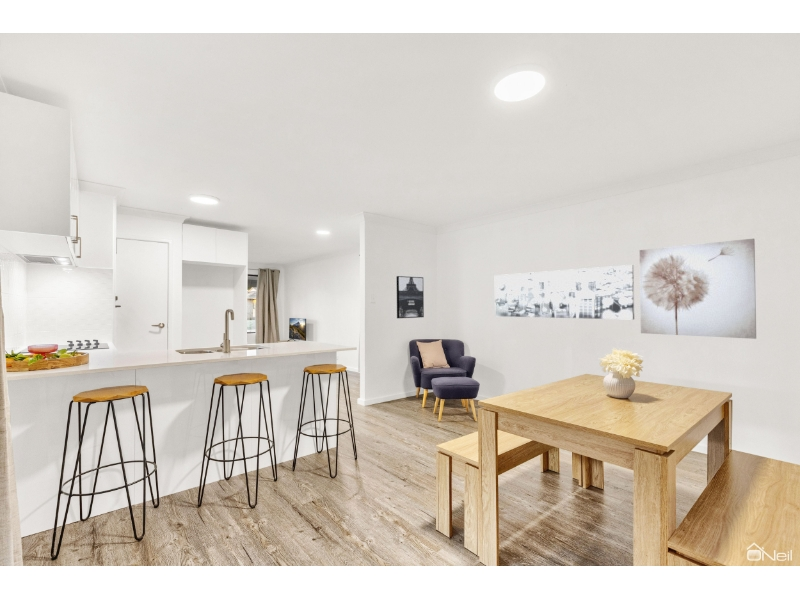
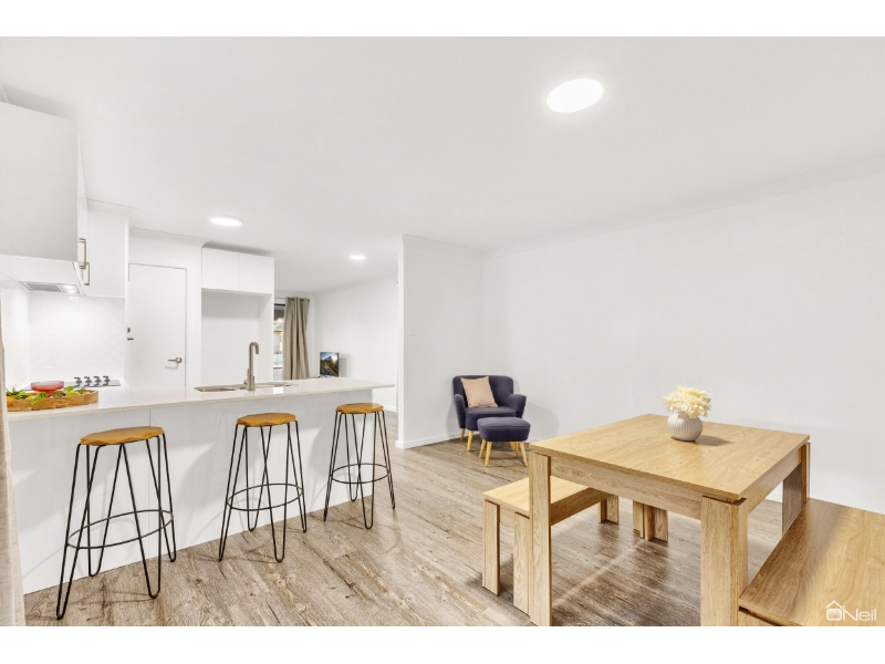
- wall art (554, 294)
- wall art (692, 290)
- wall art (410, 297)
